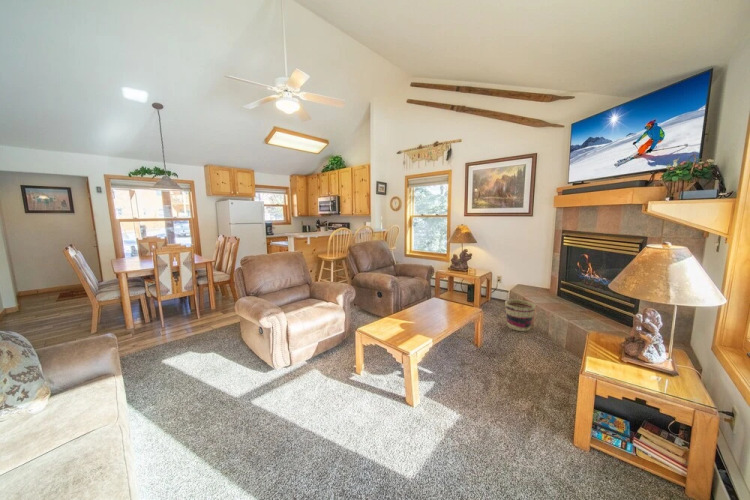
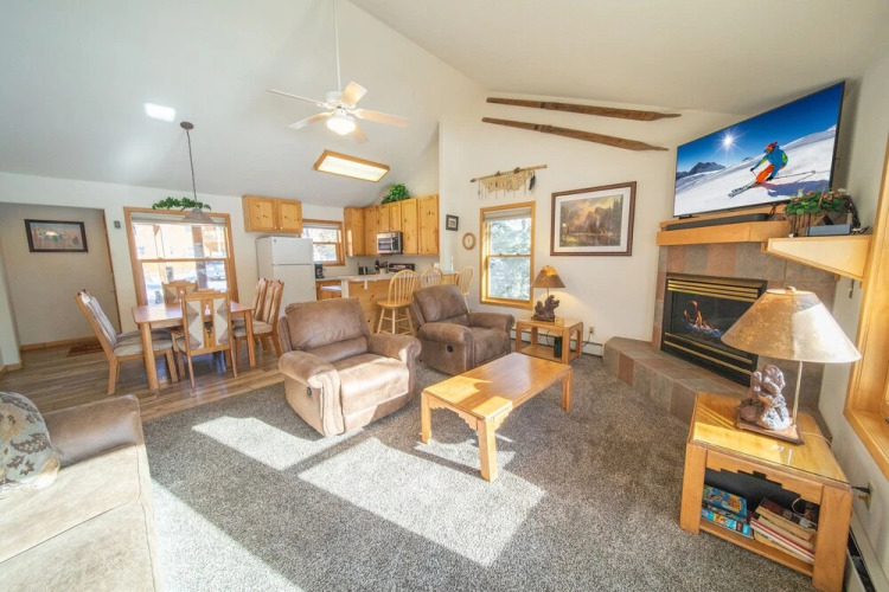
- basket (519, 315)
